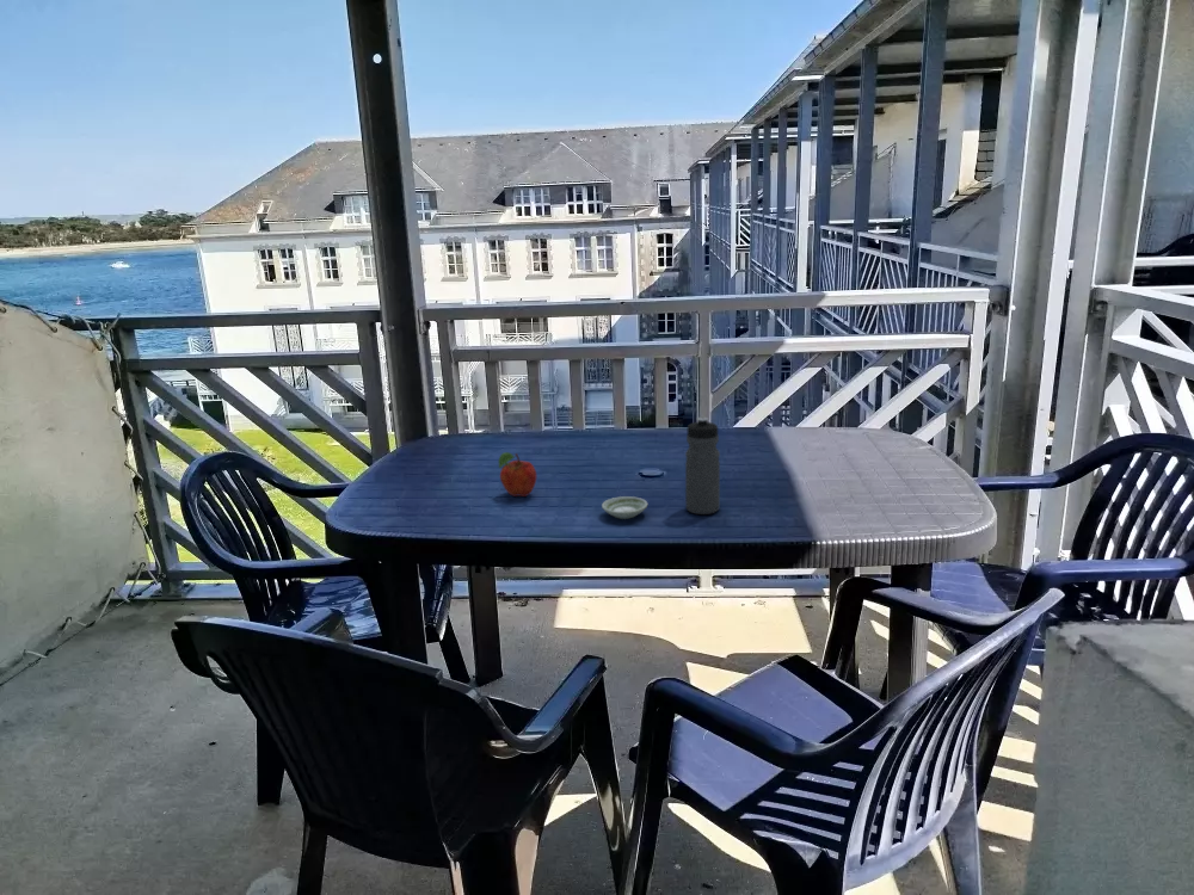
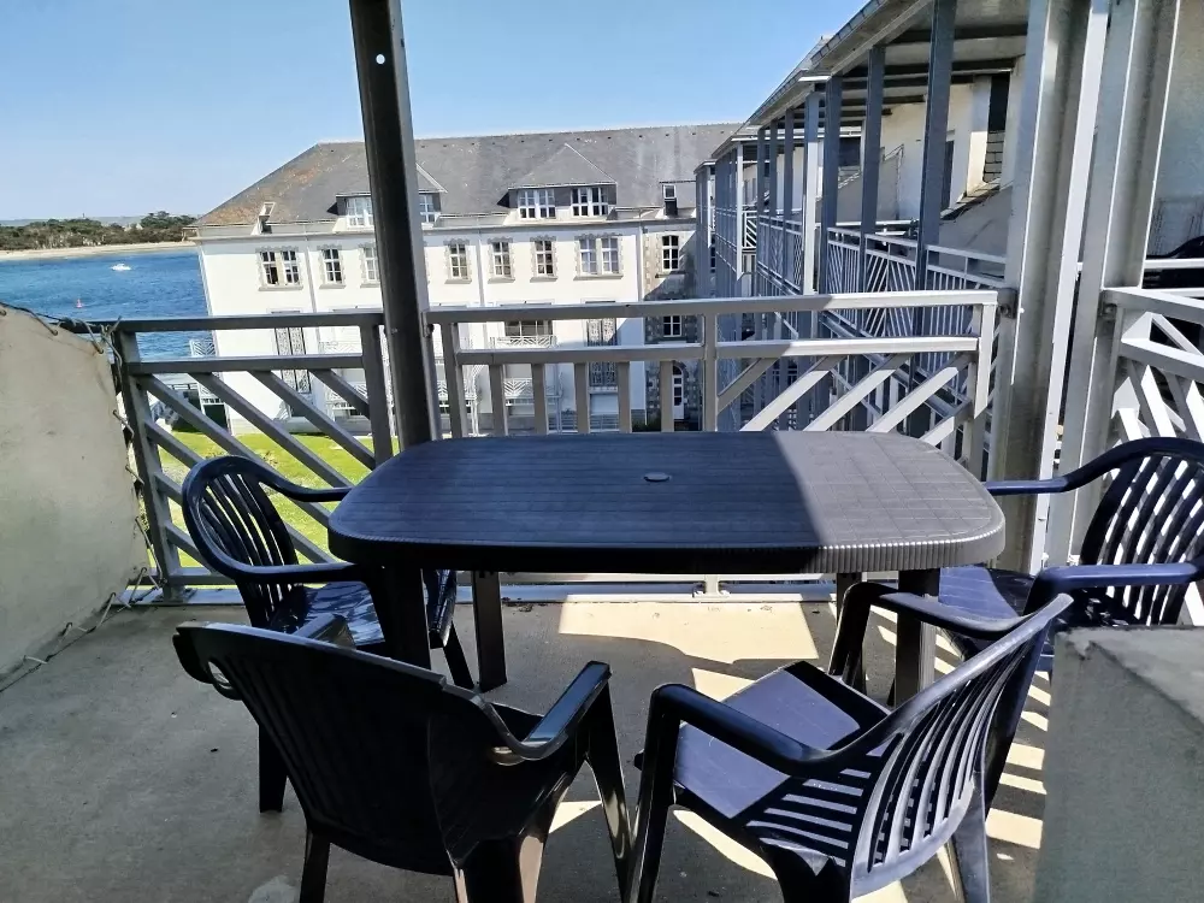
- saucer (624, 508)
- fruit (516, 473)
- water bottle (702, 464)
